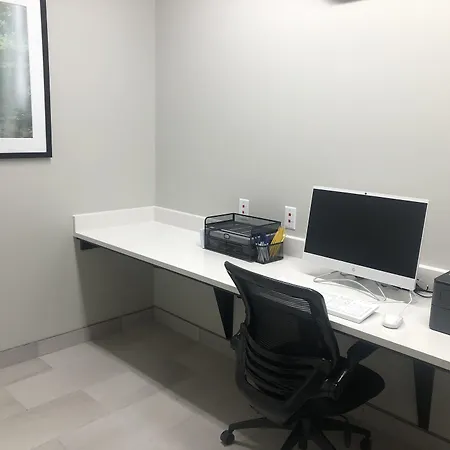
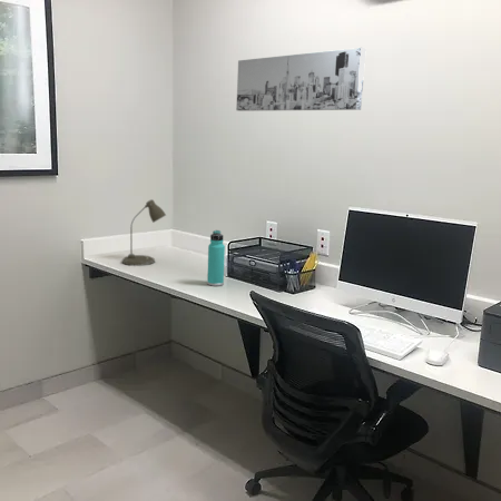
+ desk lamp (131, 228)
+ wall art (294, 82)
+ thermos bottle (216, 257)
